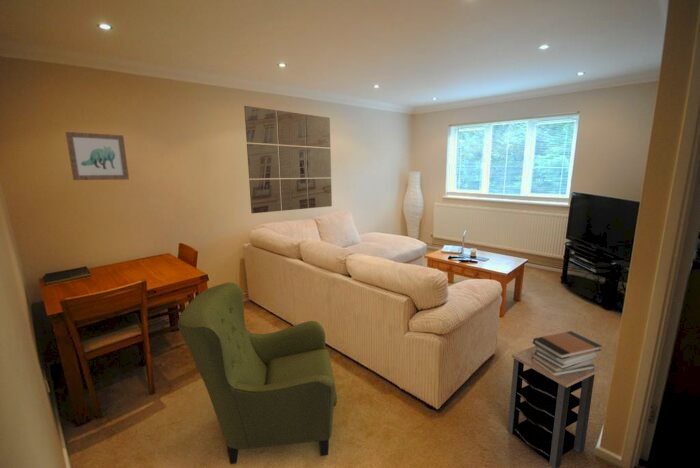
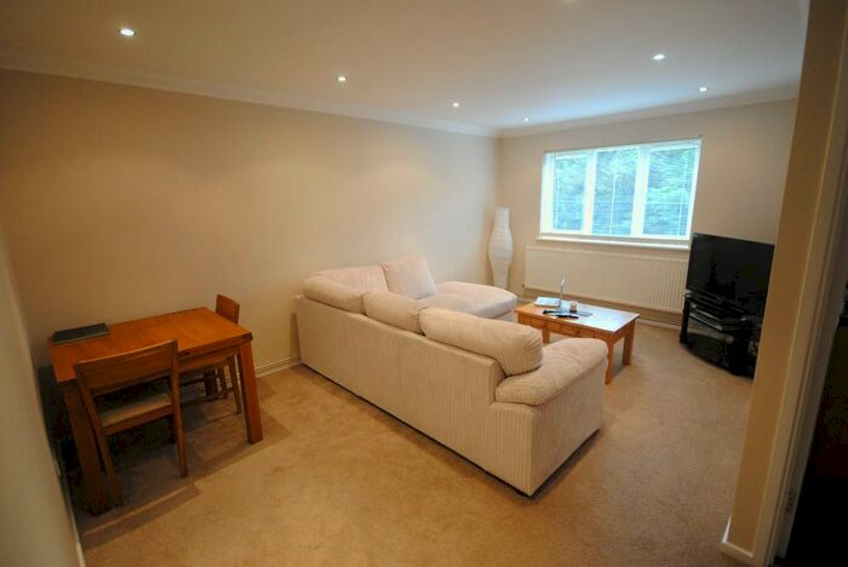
- armchair (265, 363)
- book stack (564, 353)
- side table (549, 401)
- wall art (293, 162)
- wall art (99, 157)
